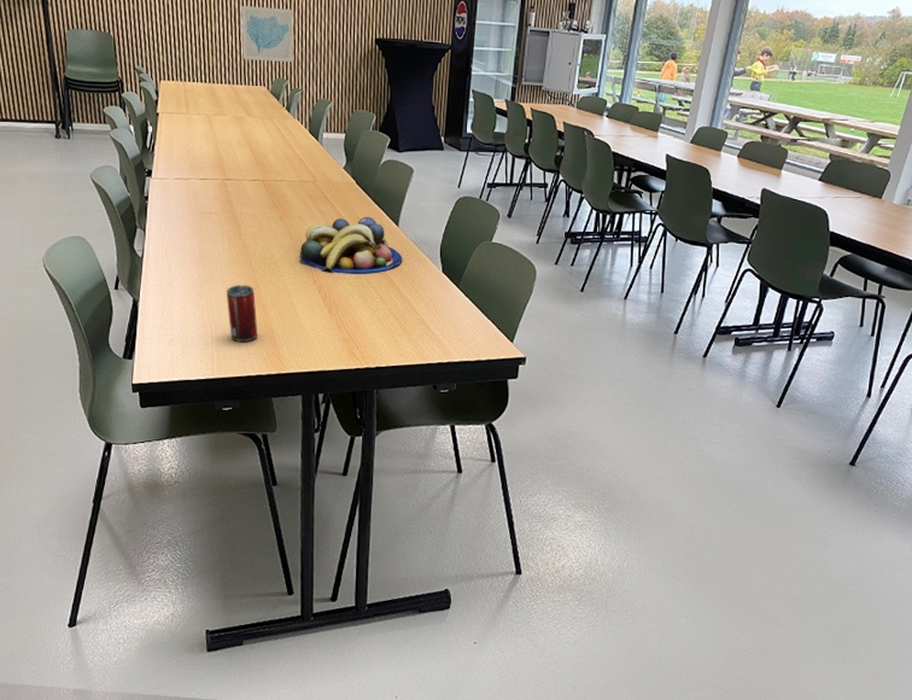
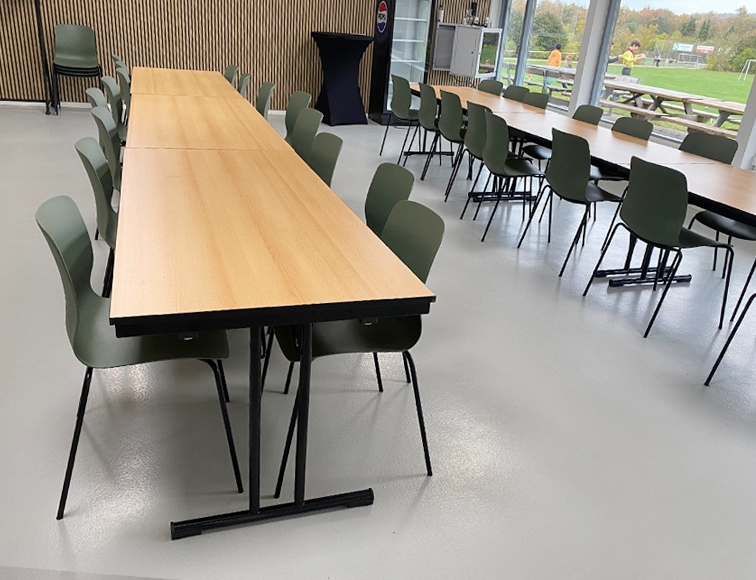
- wall art (267, 34)
- beverage can (241, 313)
- fruit bowl (351, 239)
